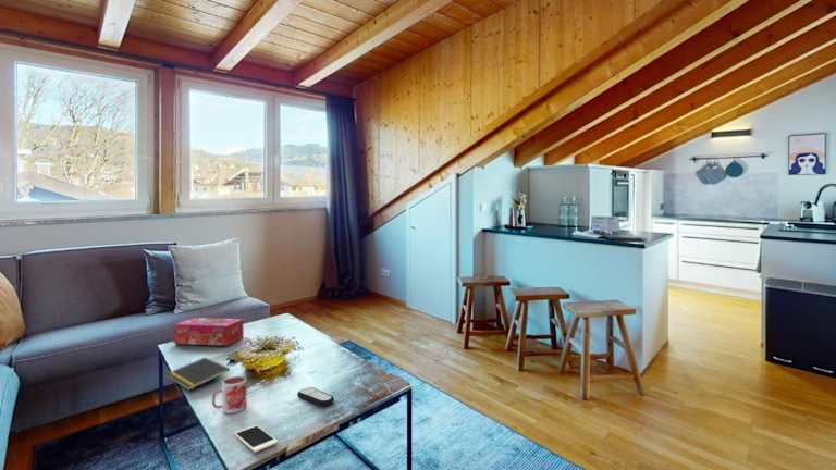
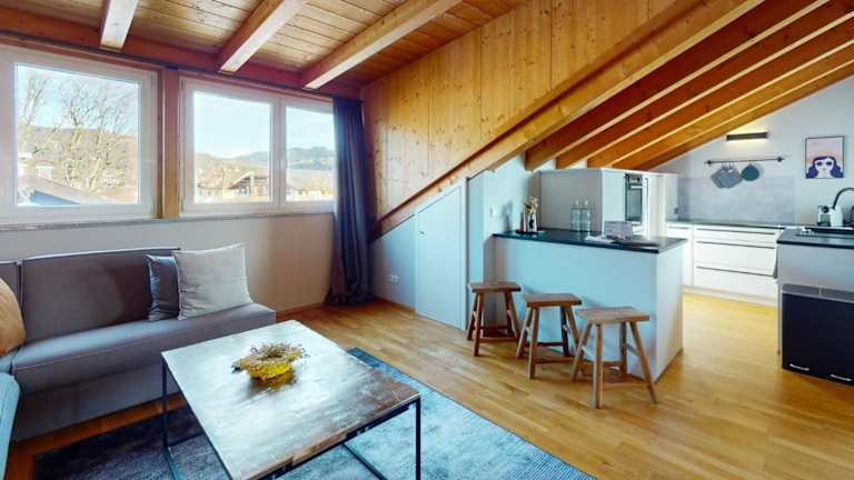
- tissue box (209, 331)
- remote control (316, 396)
- mug (229, 395)
- notepad (197, 372)
- cell phone (255, 437)
